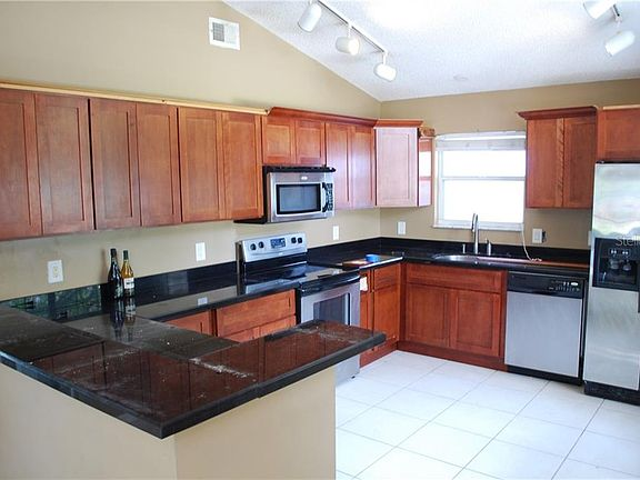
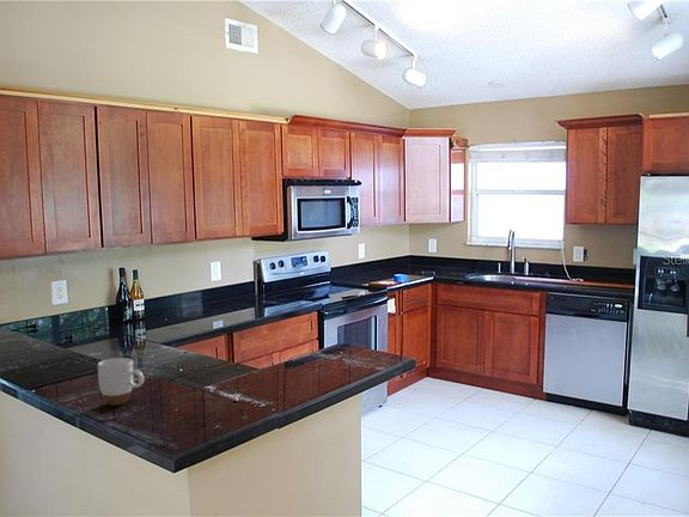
+ mug (122, 382)
